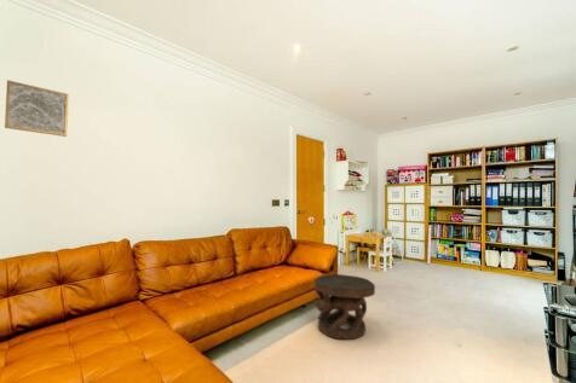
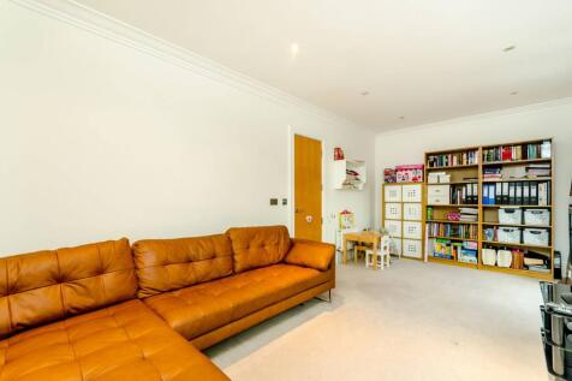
- side table (341, 303)
- wall art (38, 110)
